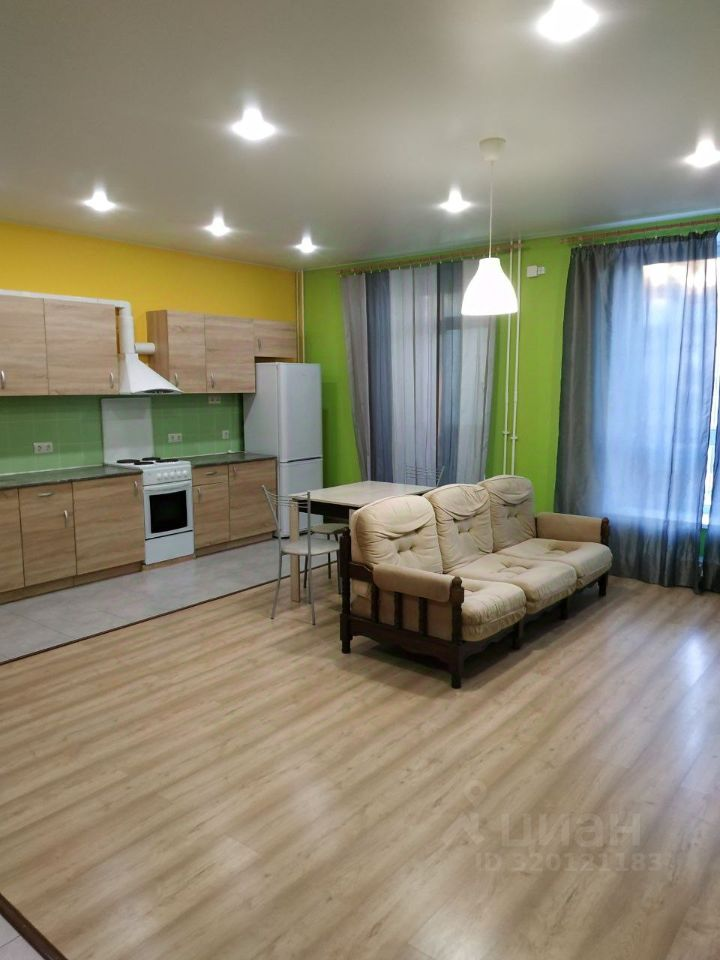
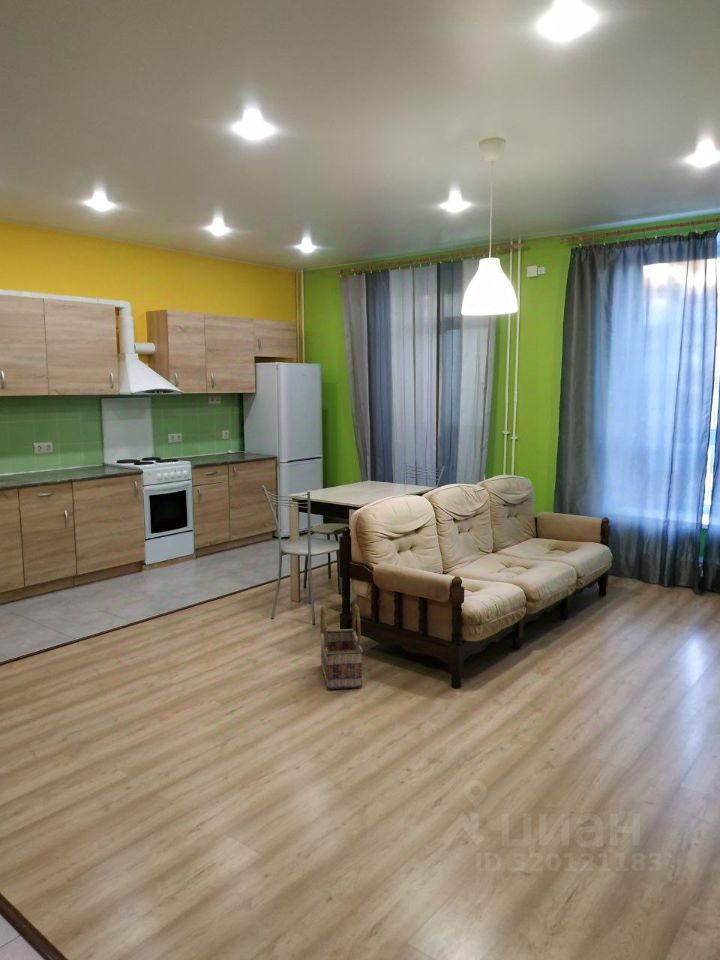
+ basket (340, 641)
